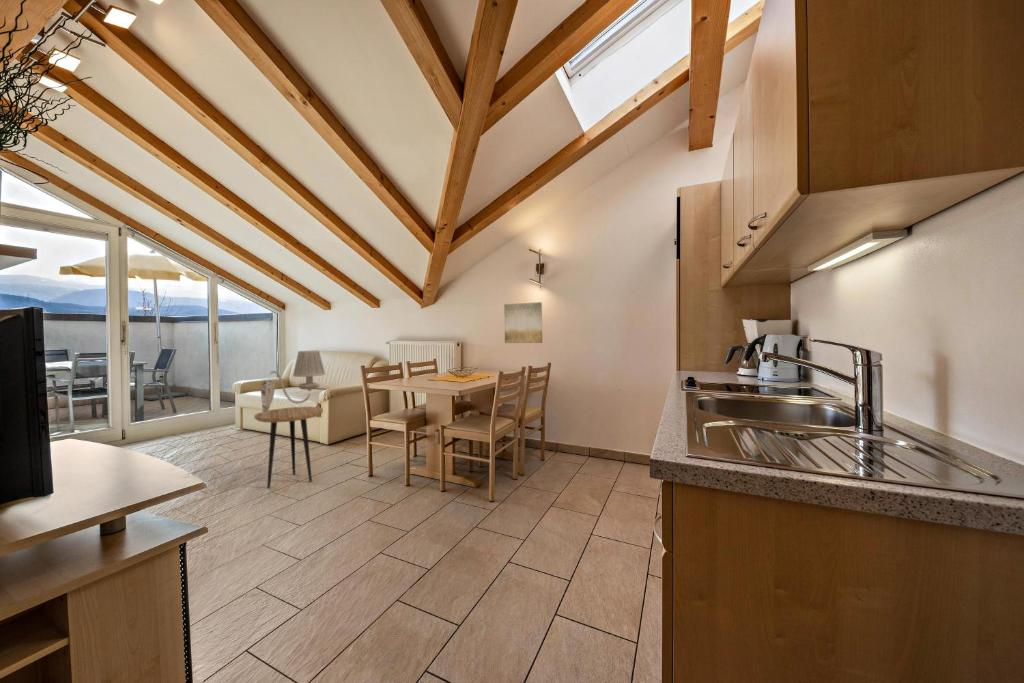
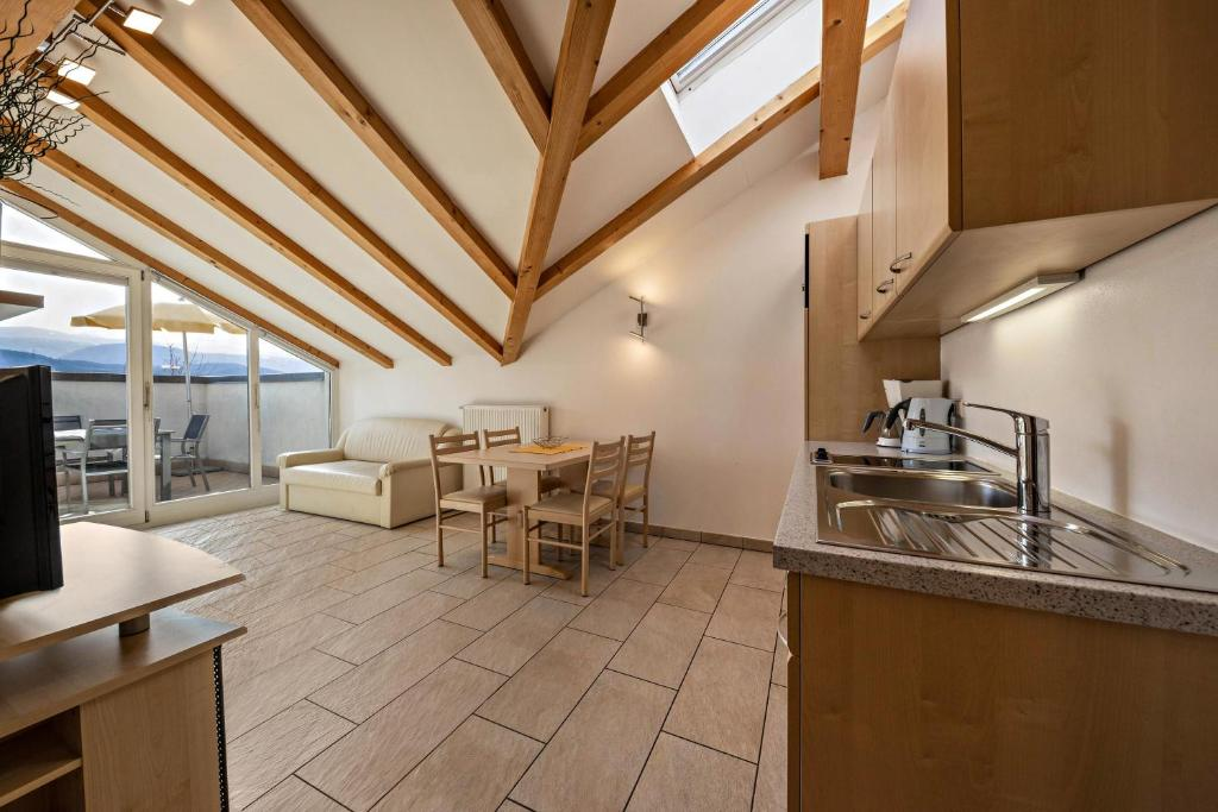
- side table (291, 446)
- wall sconce (295, 376)
- wall art (522, 323)
